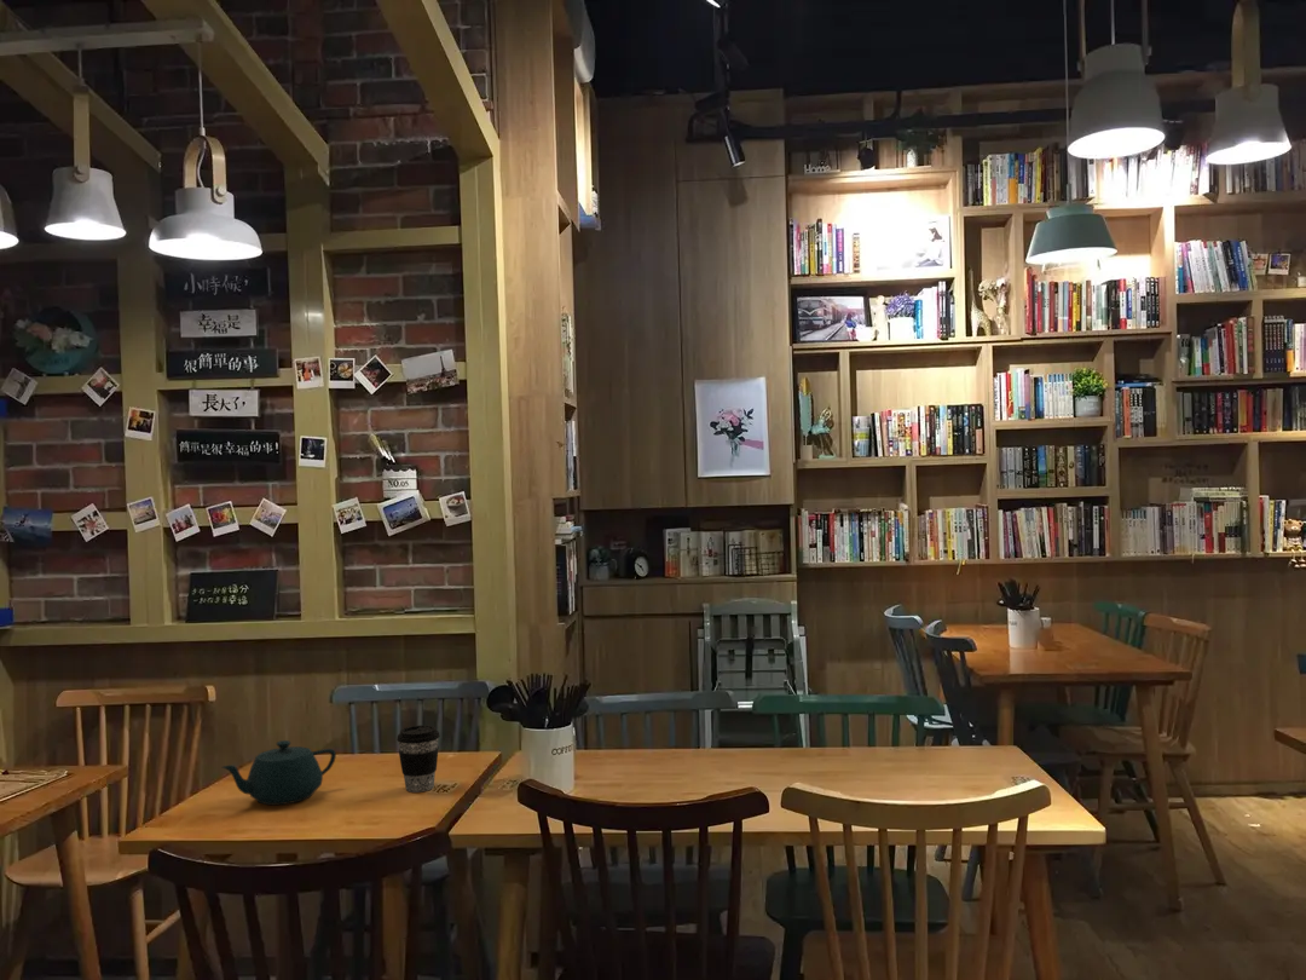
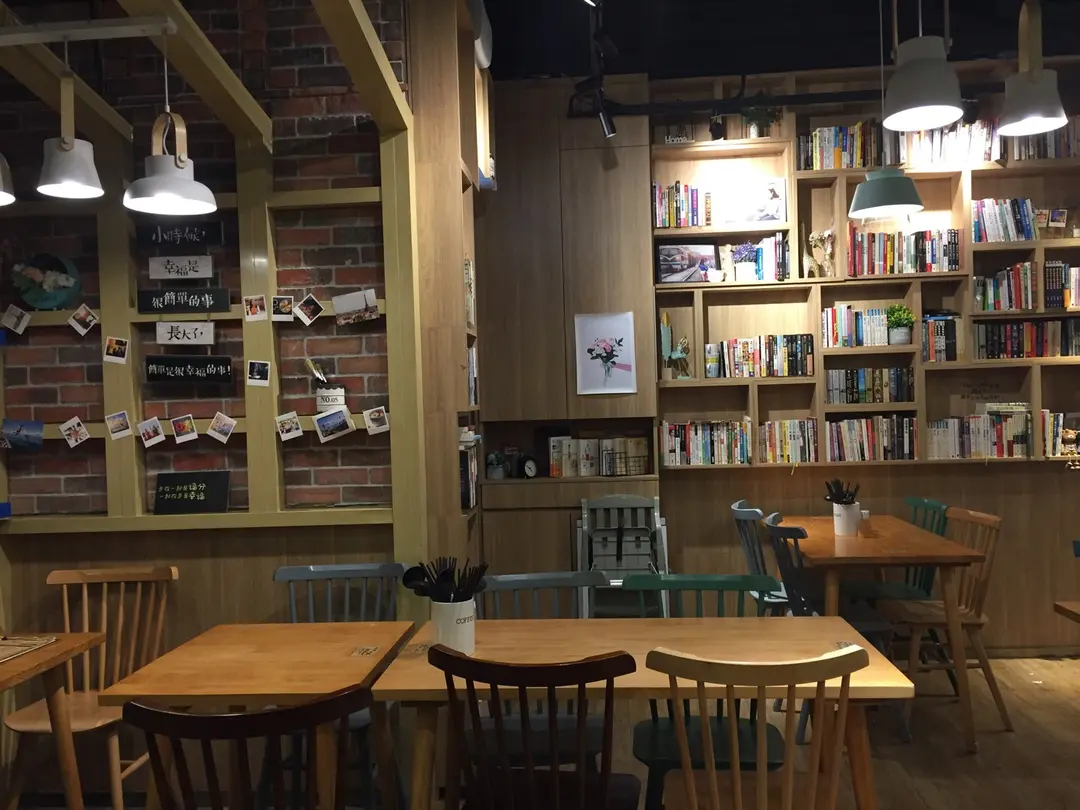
- teapot (281, 769)
- coffee cup (418, 759)
